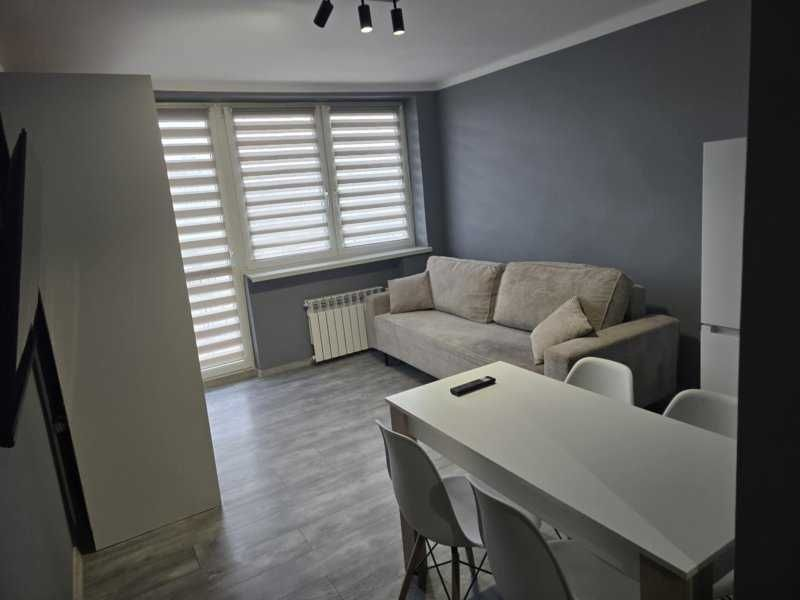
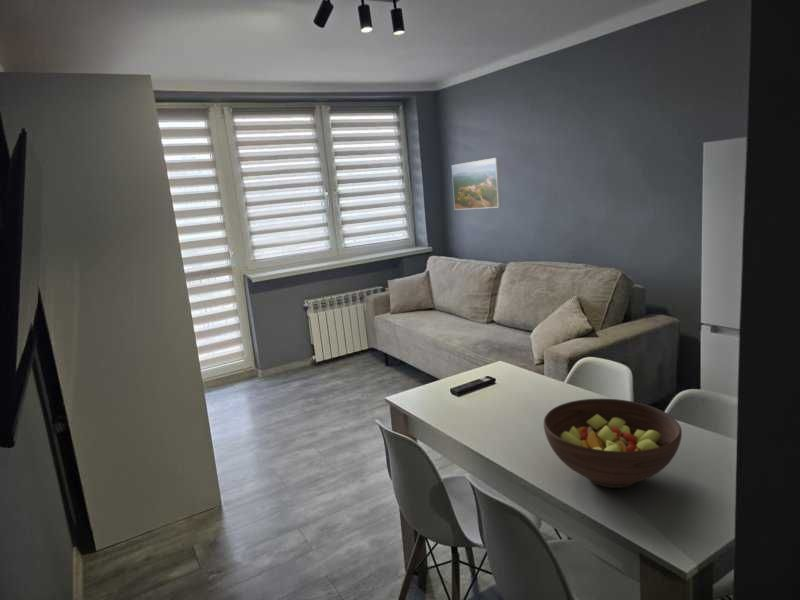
+ fruit bowl (610, 449)
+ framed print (475, 185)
